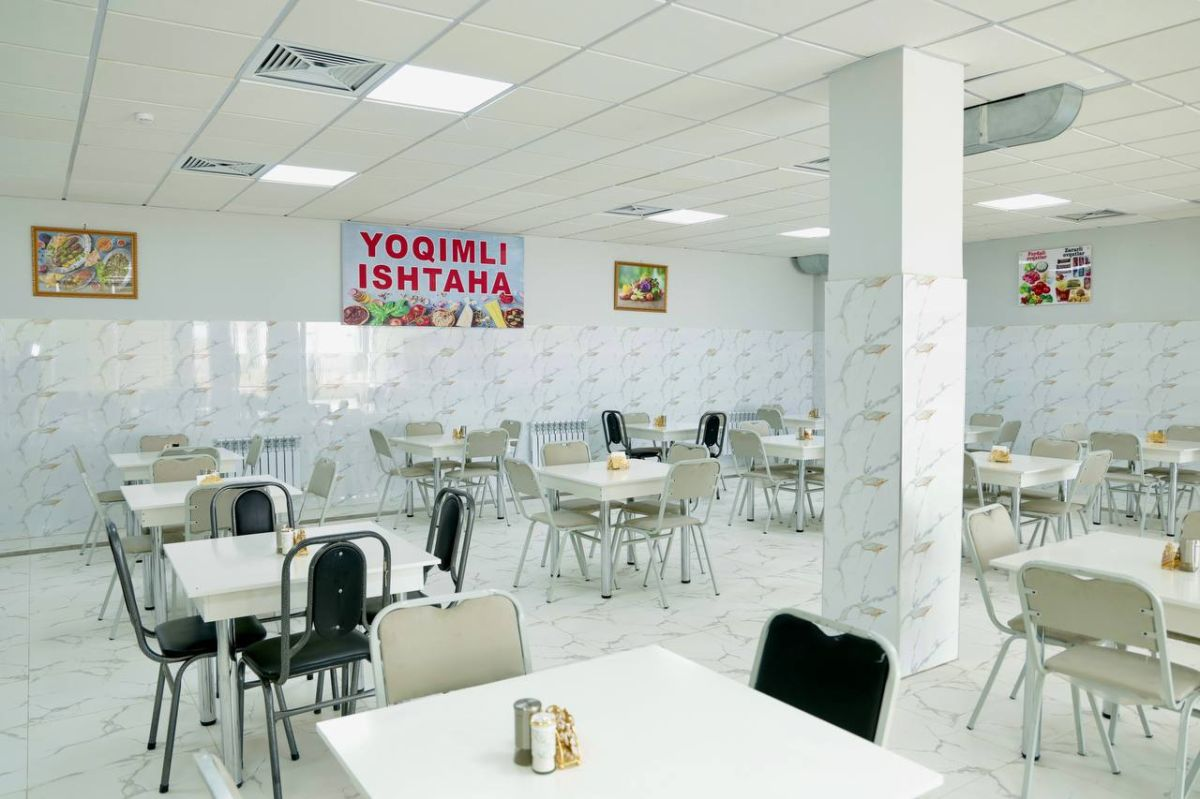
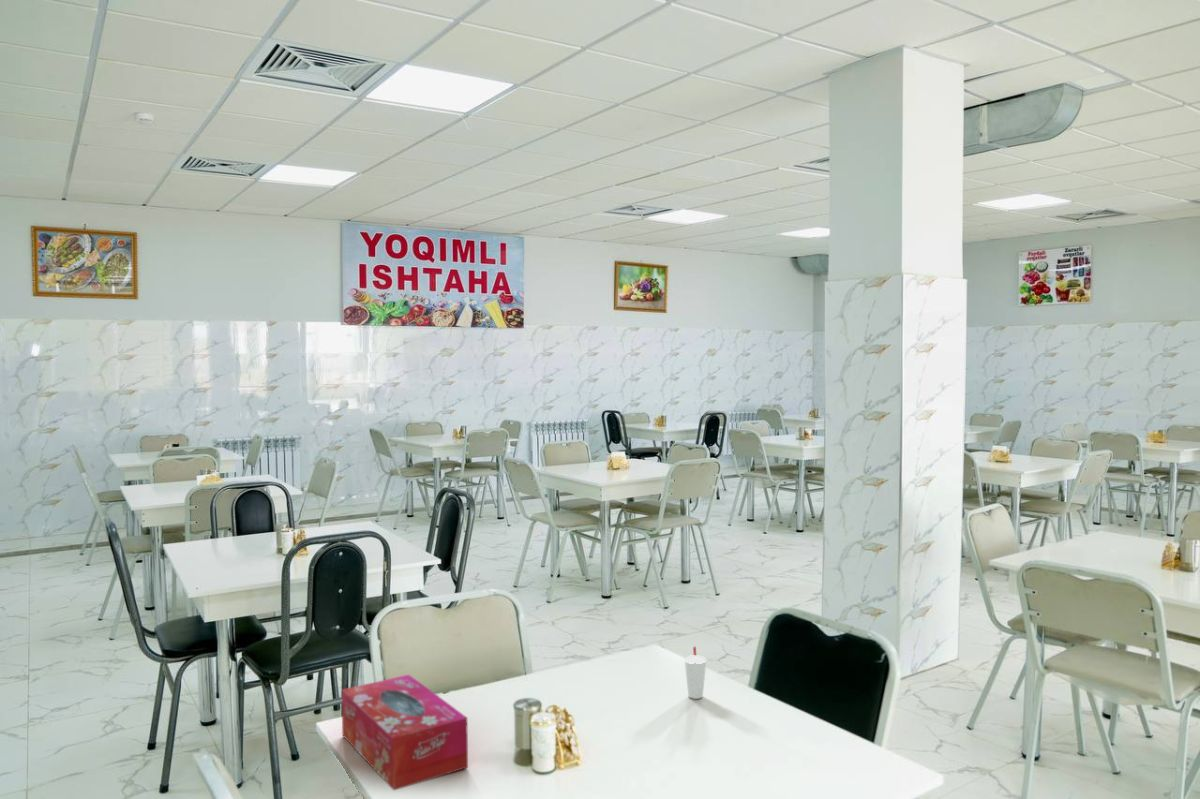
+ tissue box (402, 727)
+ cup (695, 671)
